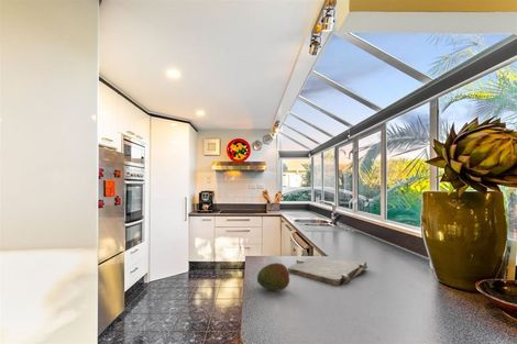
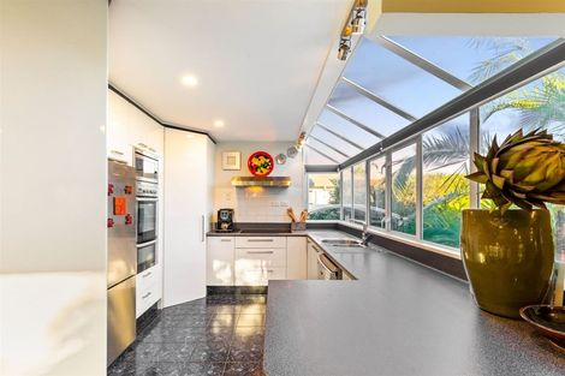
- cutting board (327, 266)
- fruit (273, 276)
